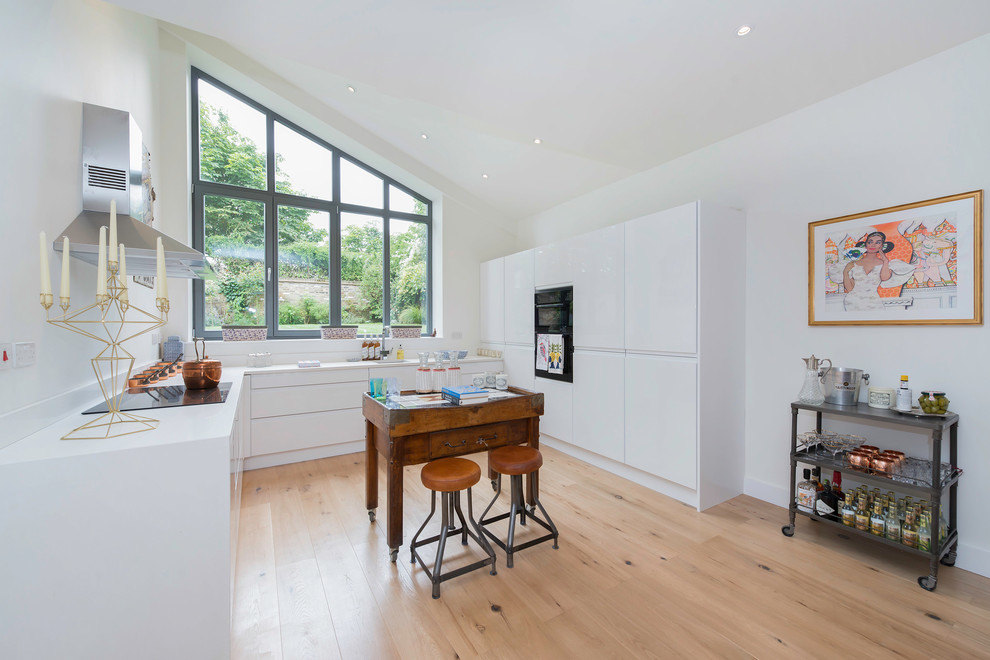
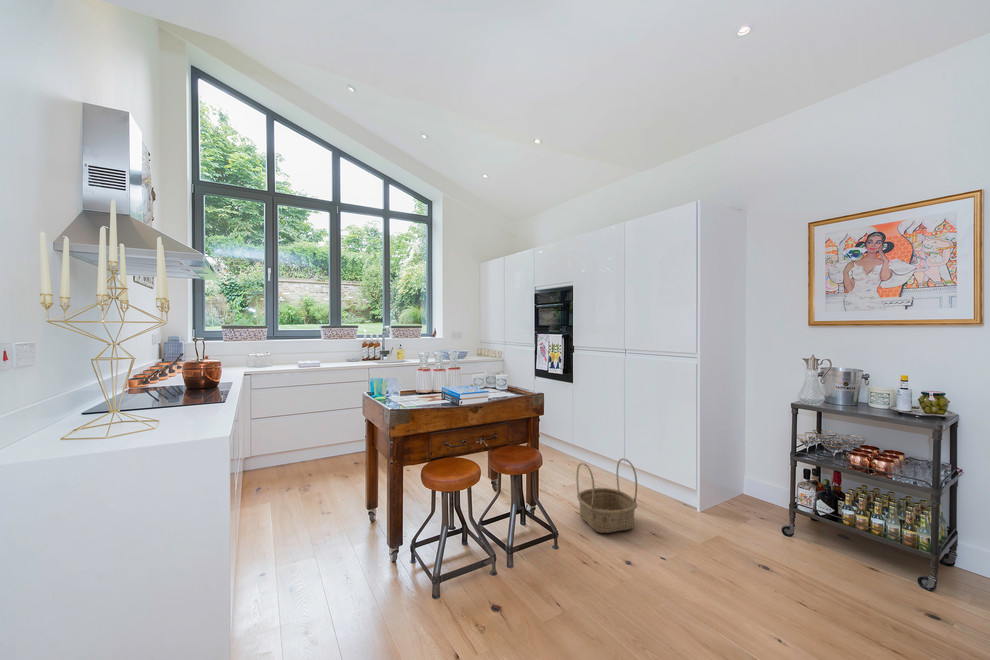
+ basket (606, 492)
